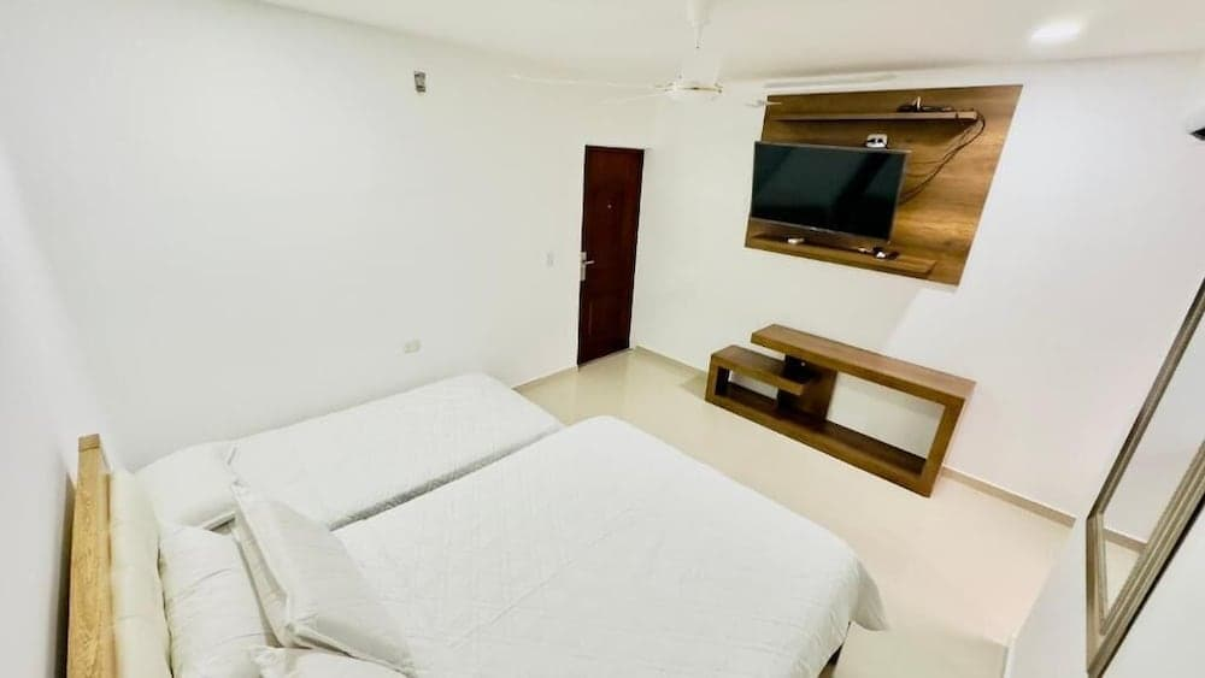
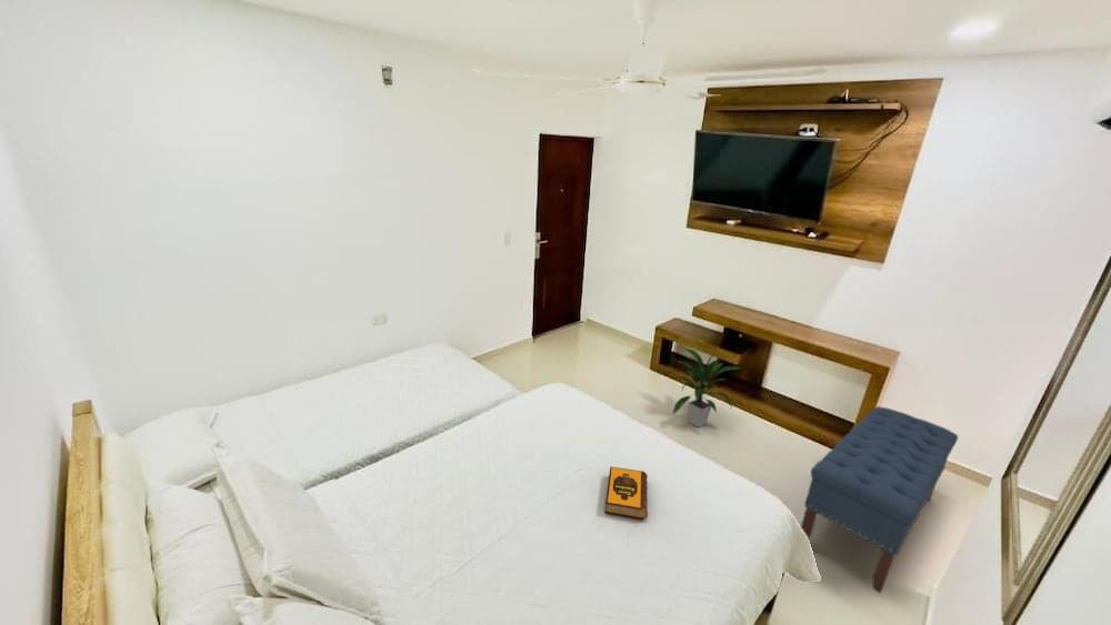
+ indoor plant (700, 386)
+ bench (880, 483)
+ hardback book (627, 491)
